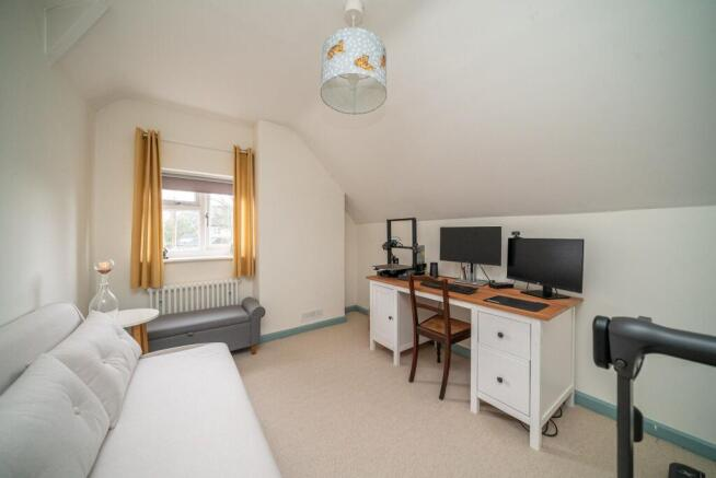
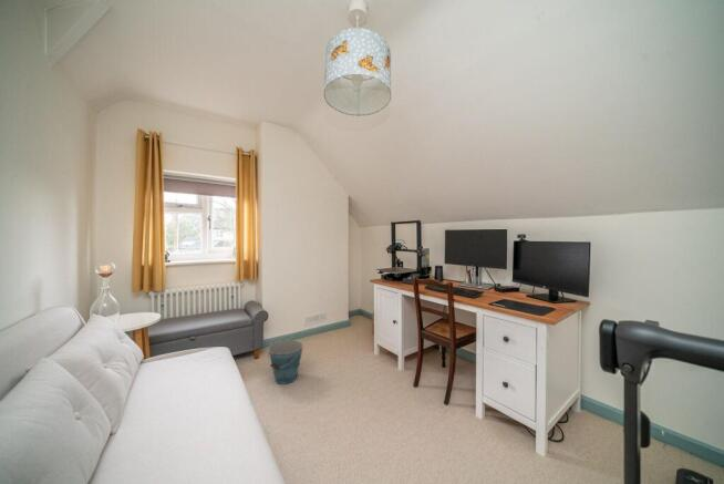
+ bucket (286, 361)
